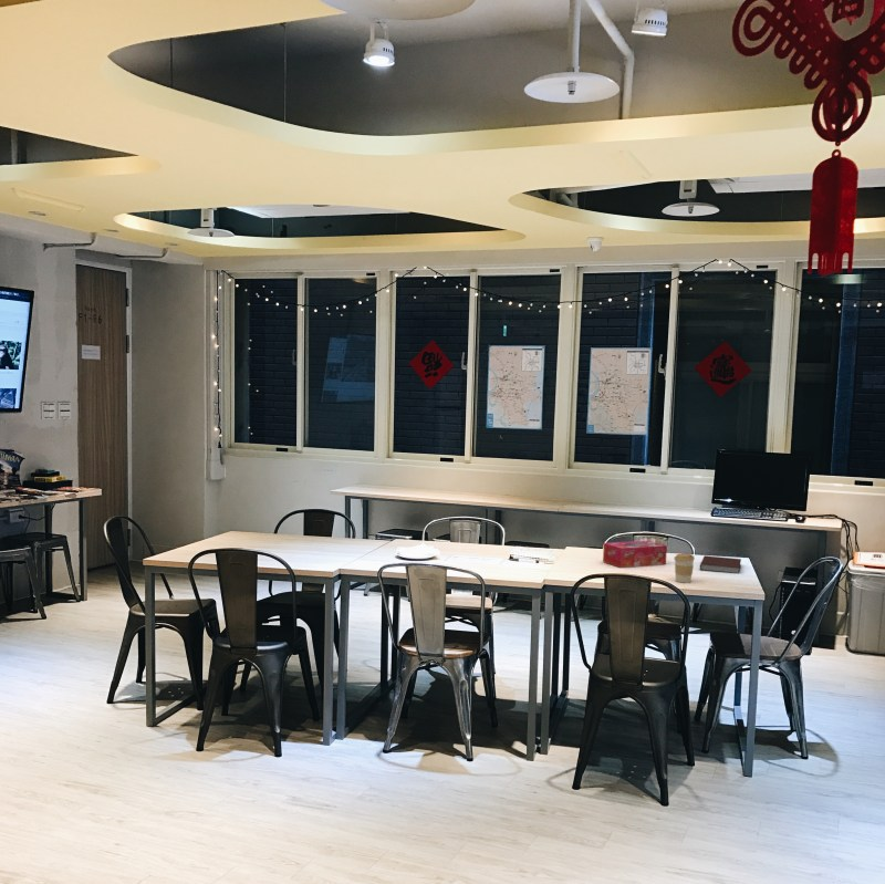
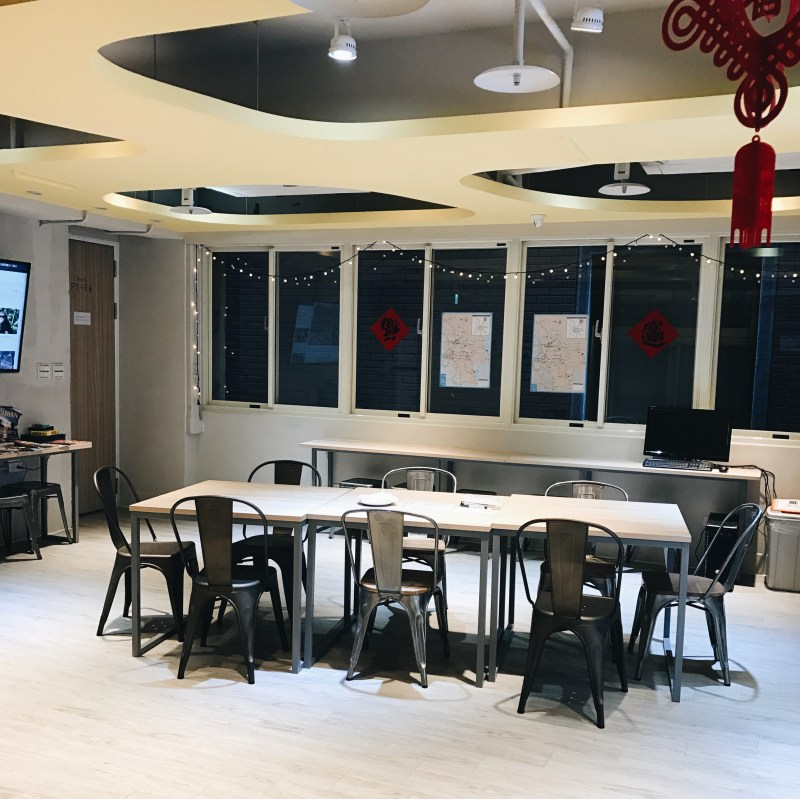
- coffee cup (684, 566)
- notebook (720, 564)
- tissue box (634, 553)
